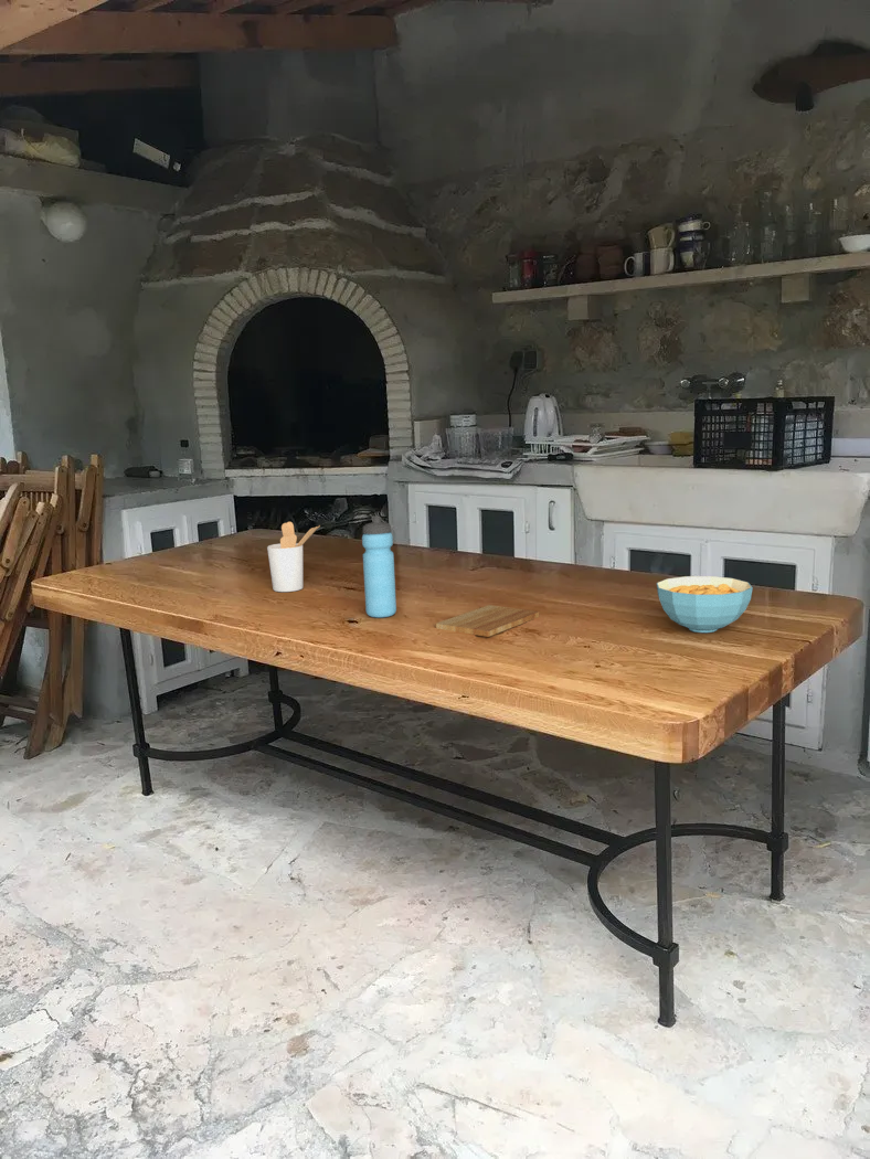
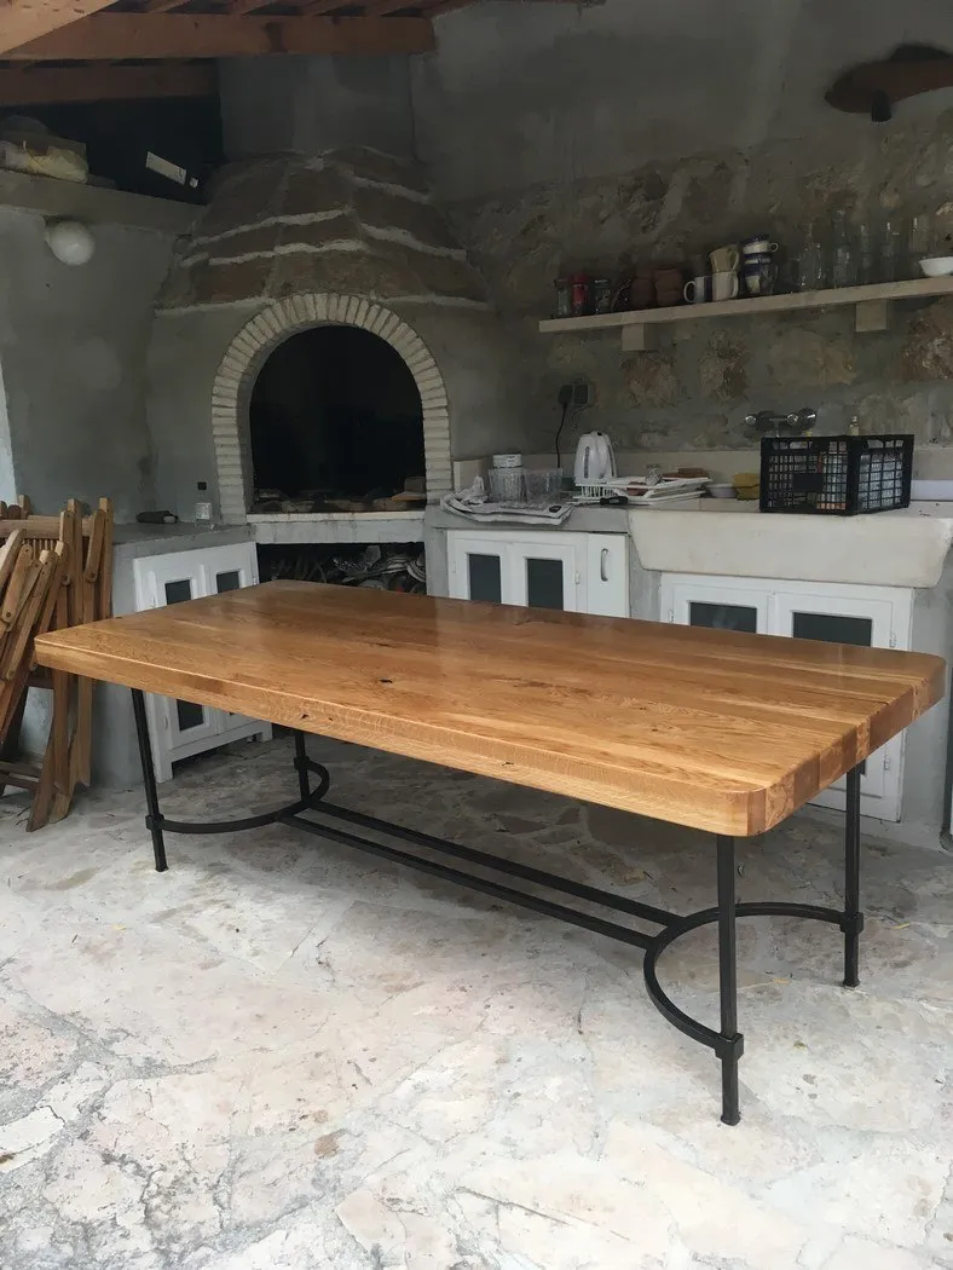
- water bottle (379, 565)
- cereal bowl (702, 607)
- cutting board (488, 619)
- utensil holder (295, 556)
